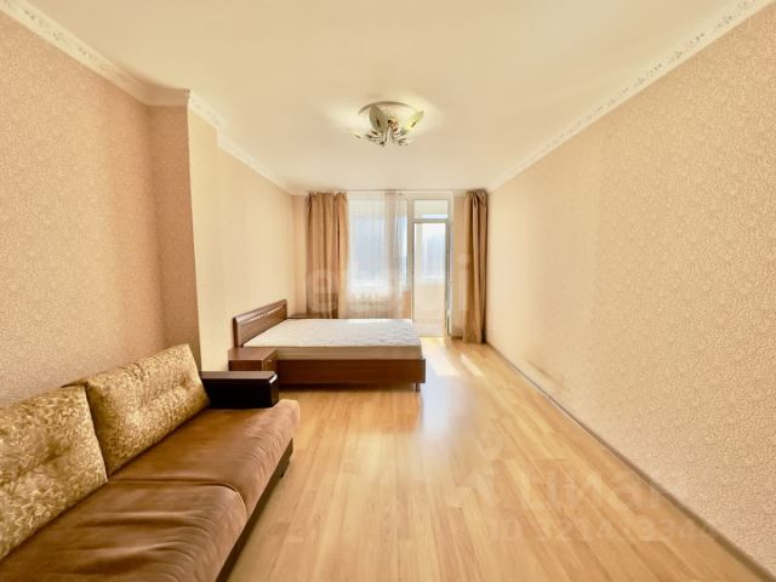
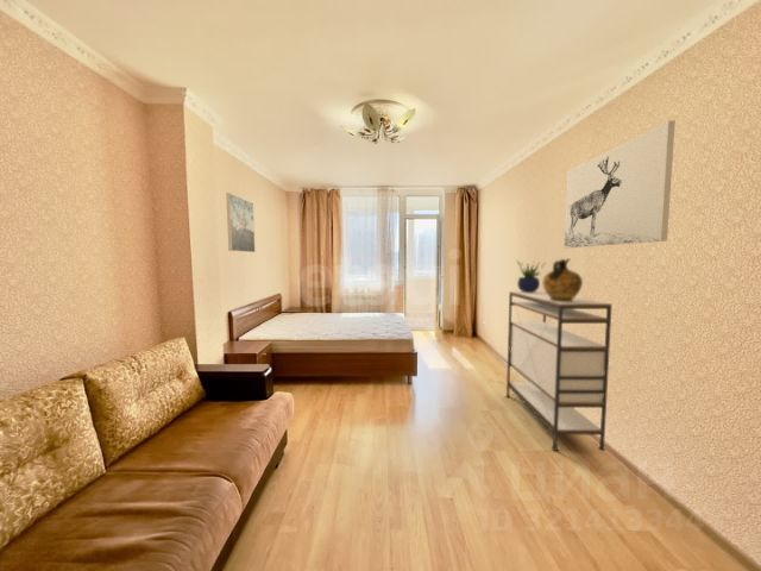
+ ceramic jug (561, 278)
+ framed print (241, 225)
+ shelving unit (549, 358)
+ potted plant (530, 275)
+ wall art (606, 199)
